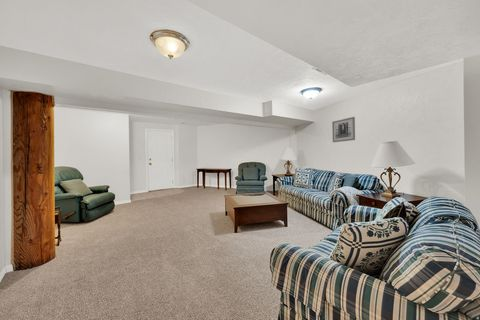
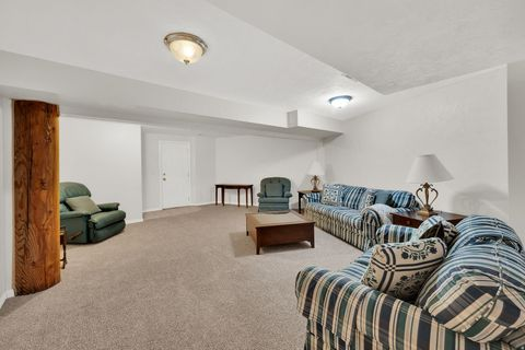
- wall art (342, 130)
